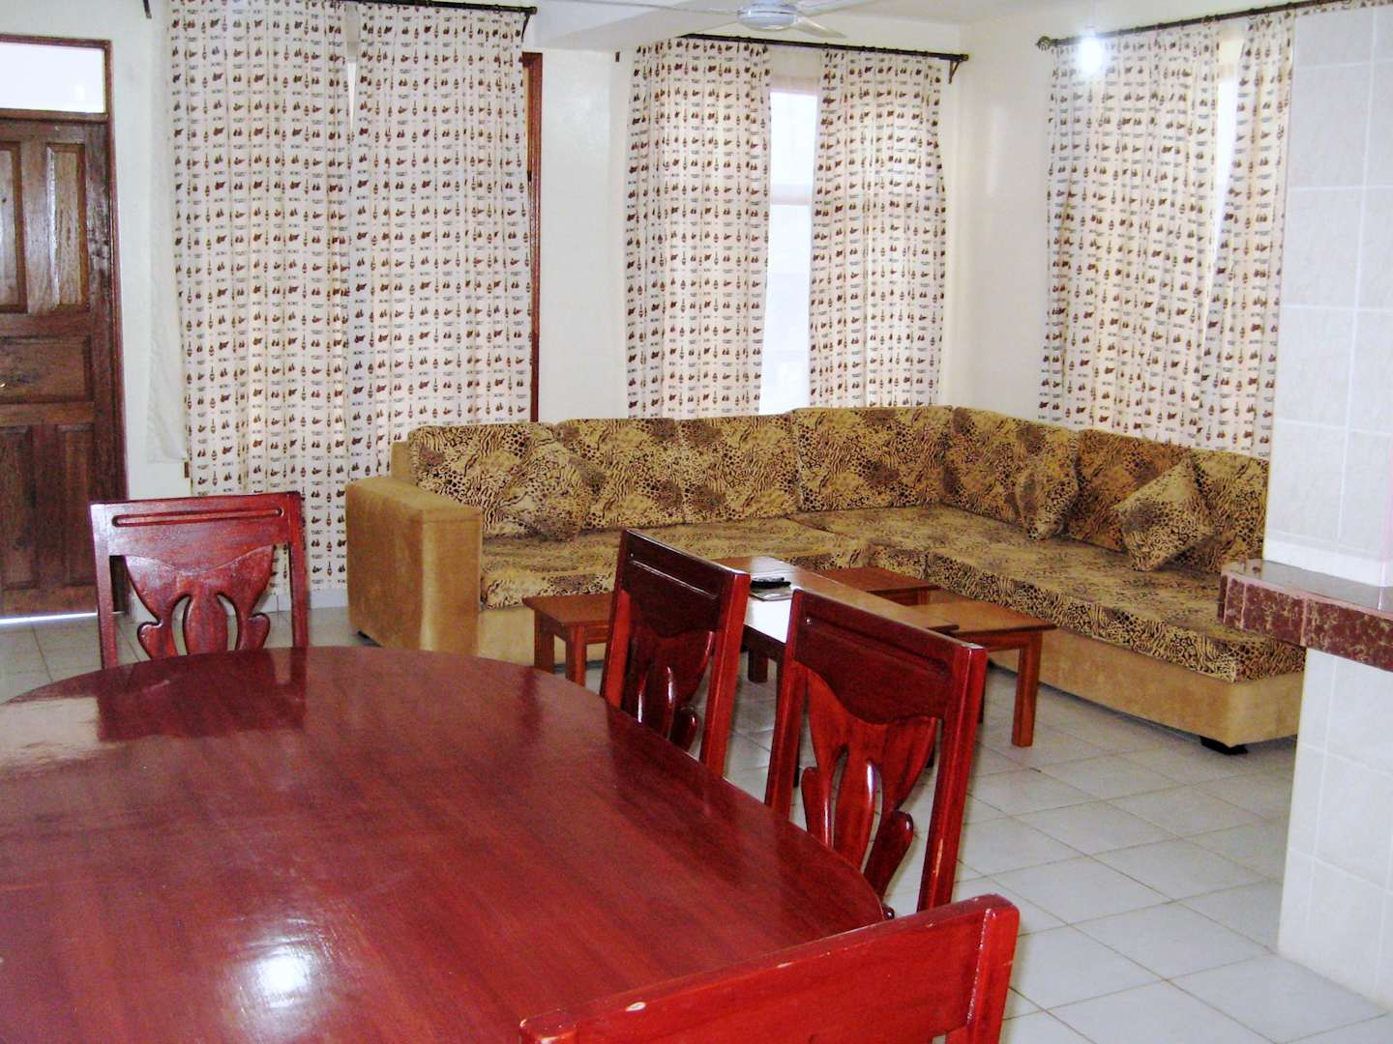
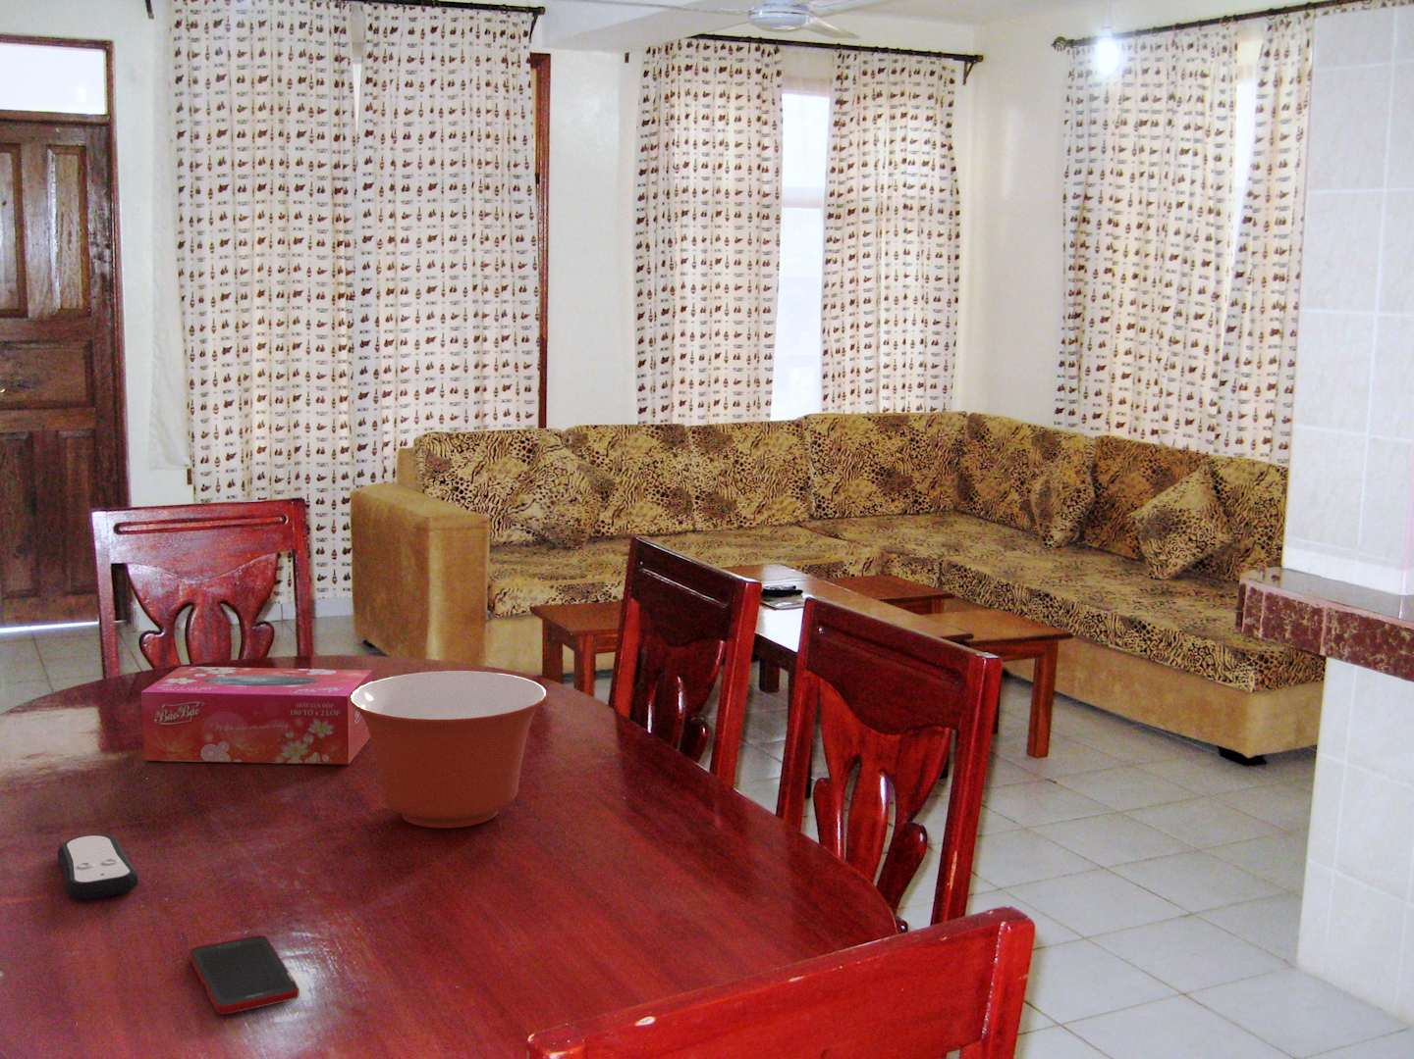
+ mixing bowl (450, 752)
+ remote control (96, 864)
+ cell phone (243, 972)
+ tissue box (262, 714)
